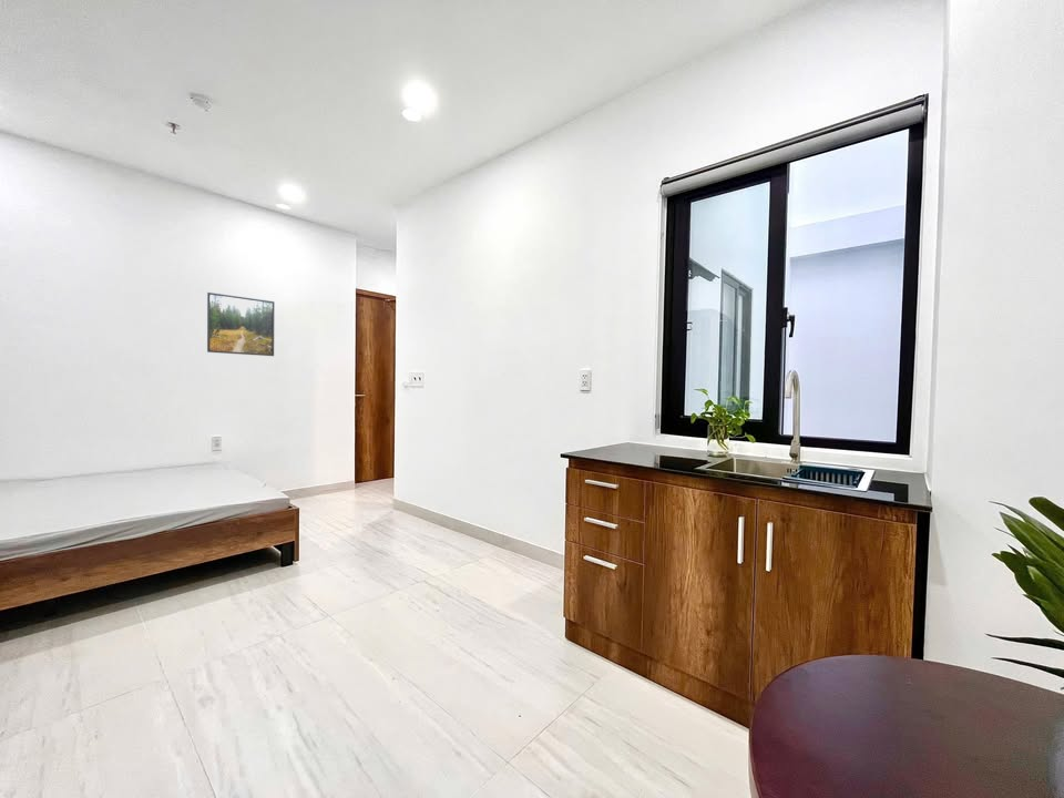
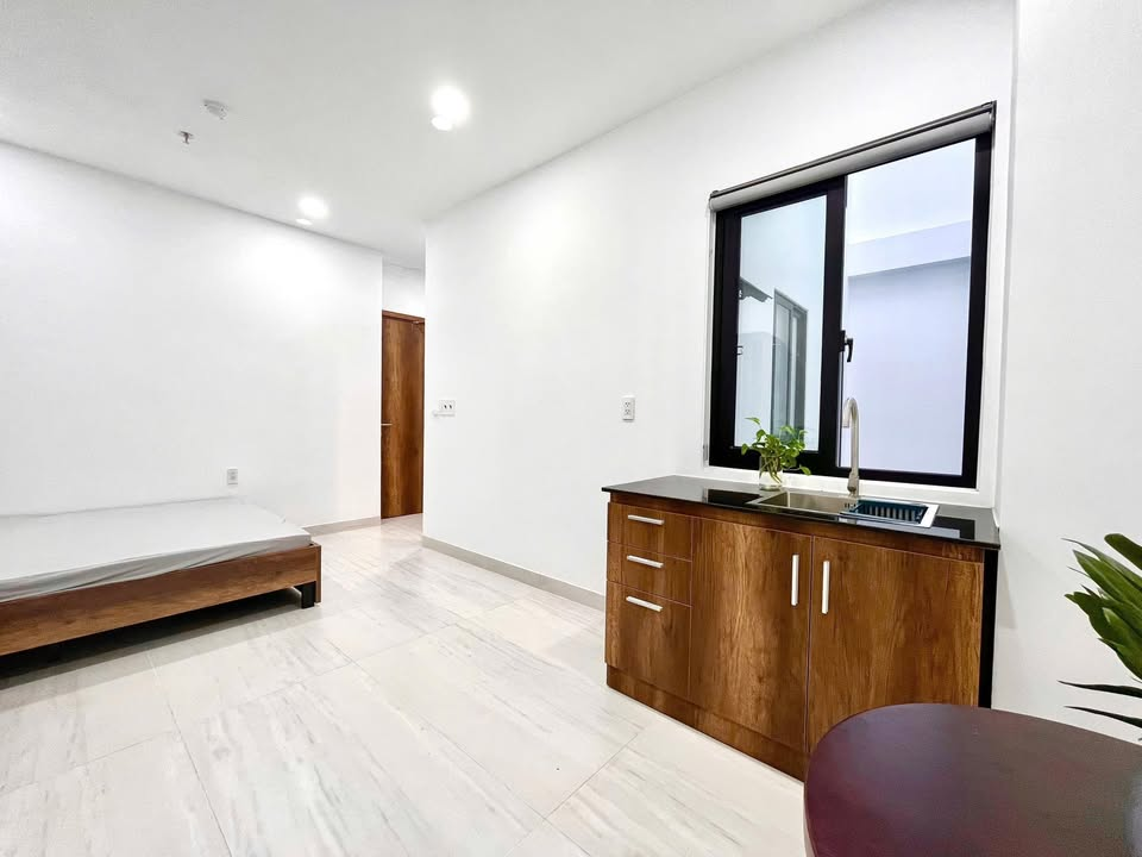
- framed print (242, 325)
